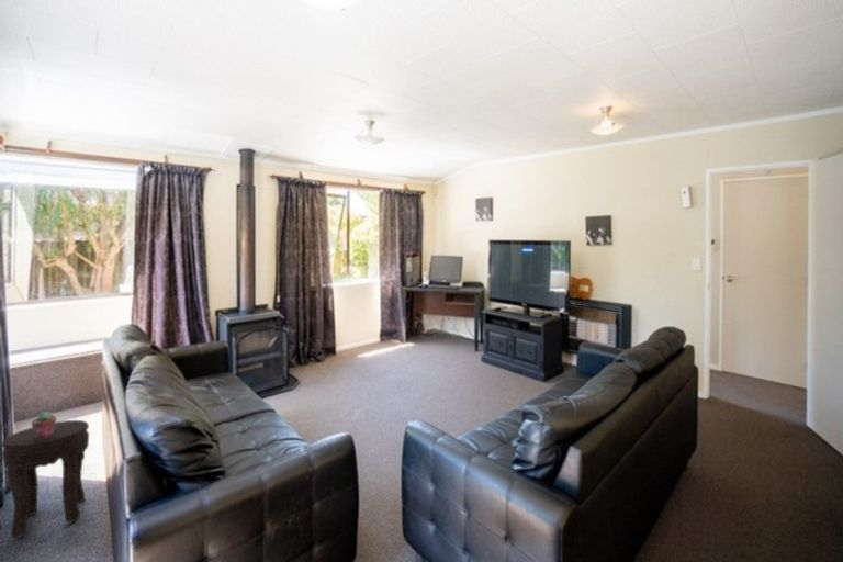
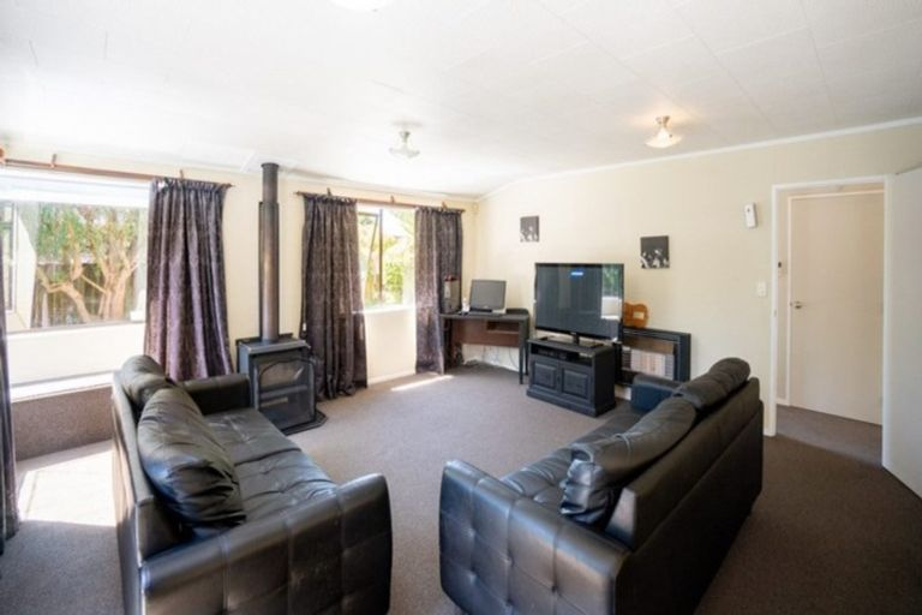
- potted succulent (44, 423)
- side table (45, 465)
